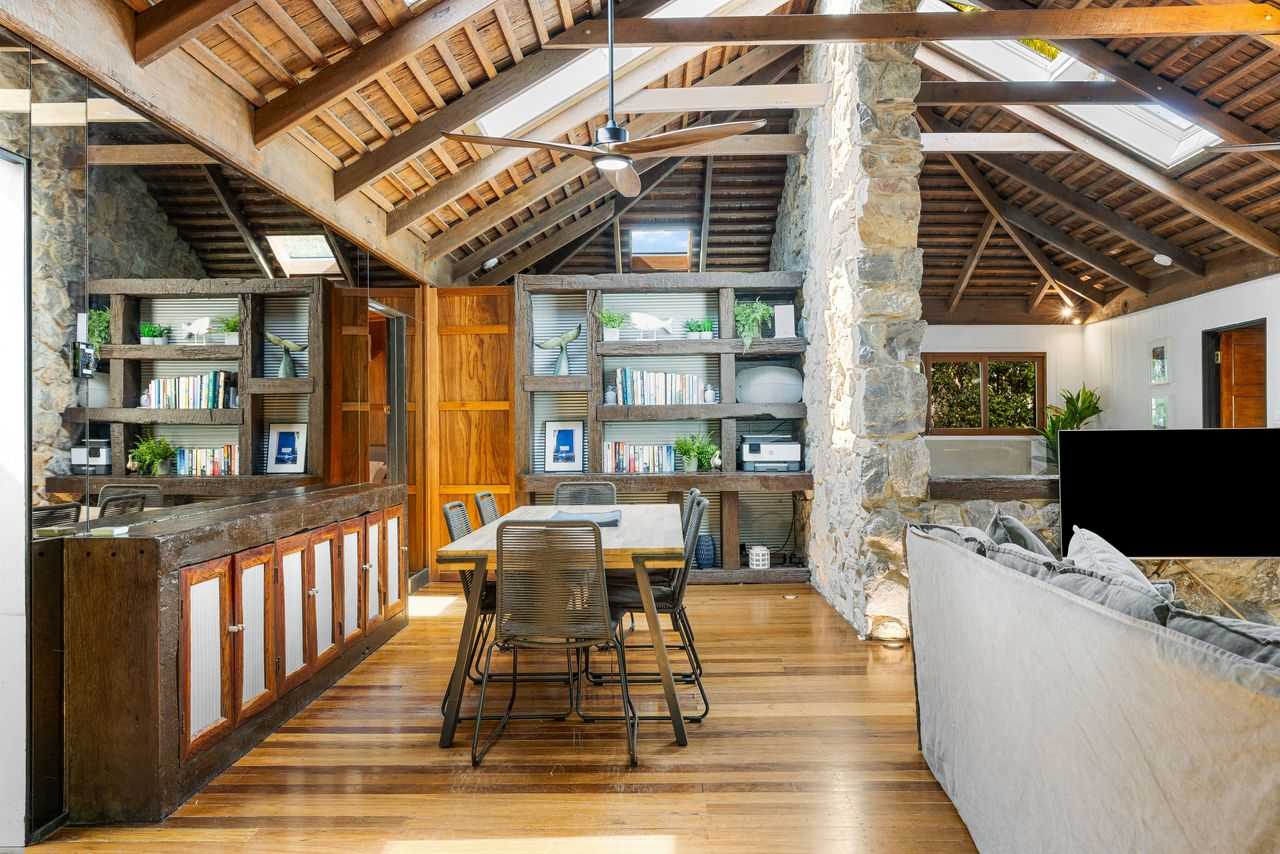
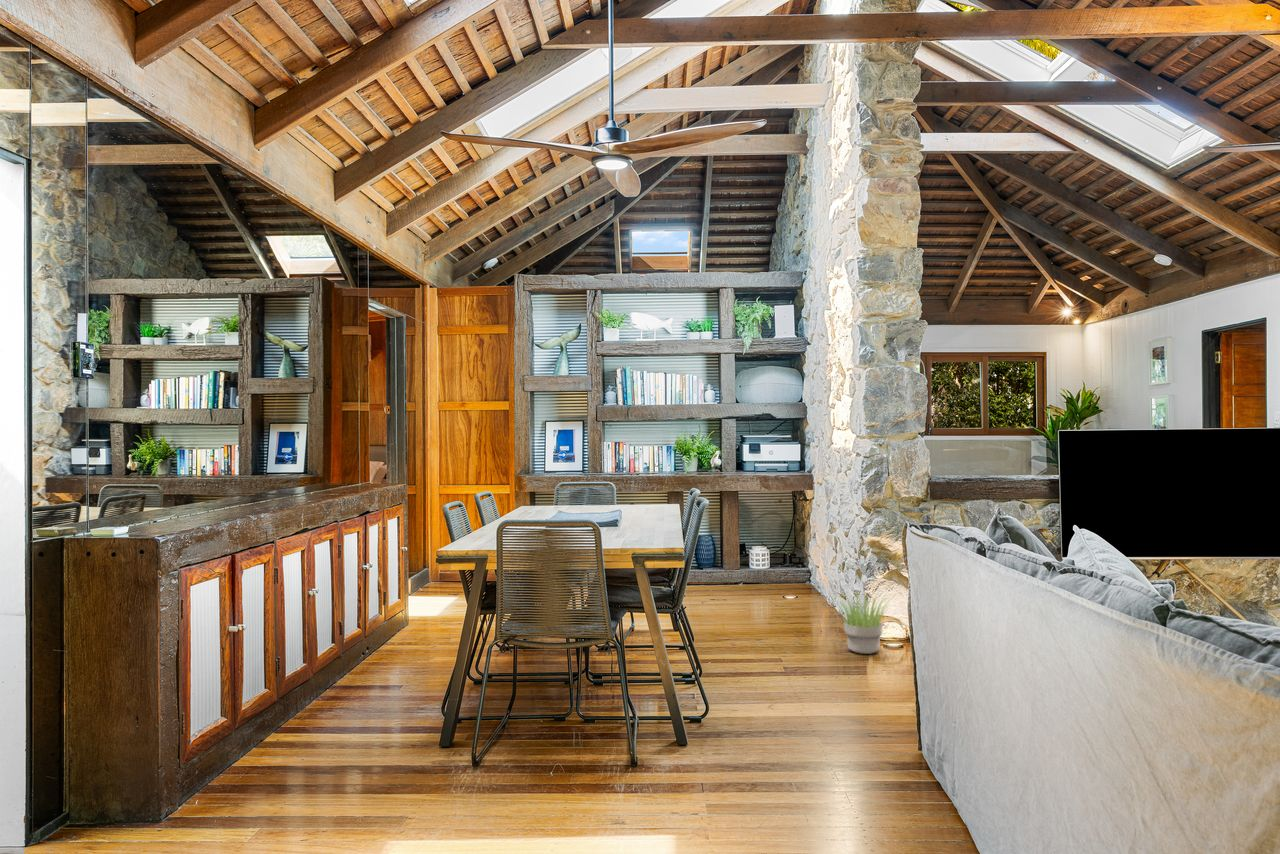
+ potted plant (862, 624)
